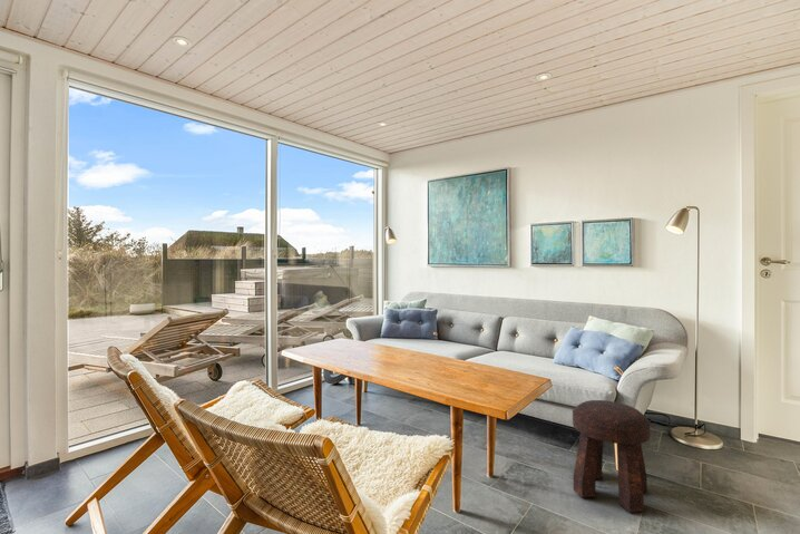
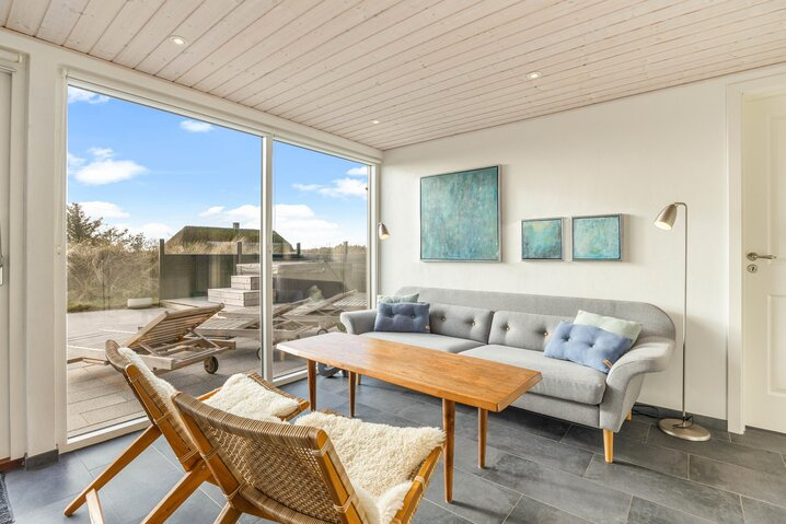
- stool (609, 441)
